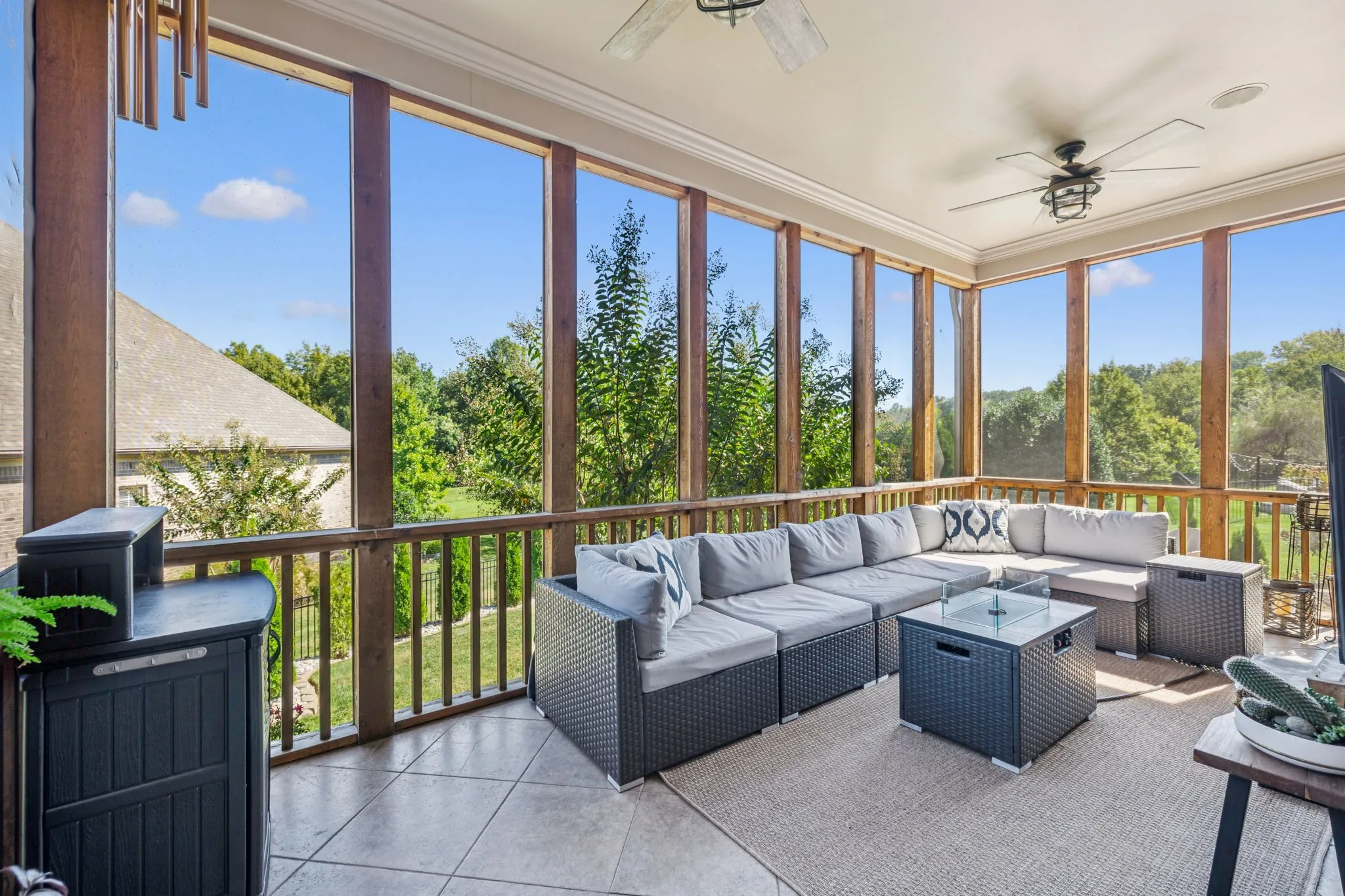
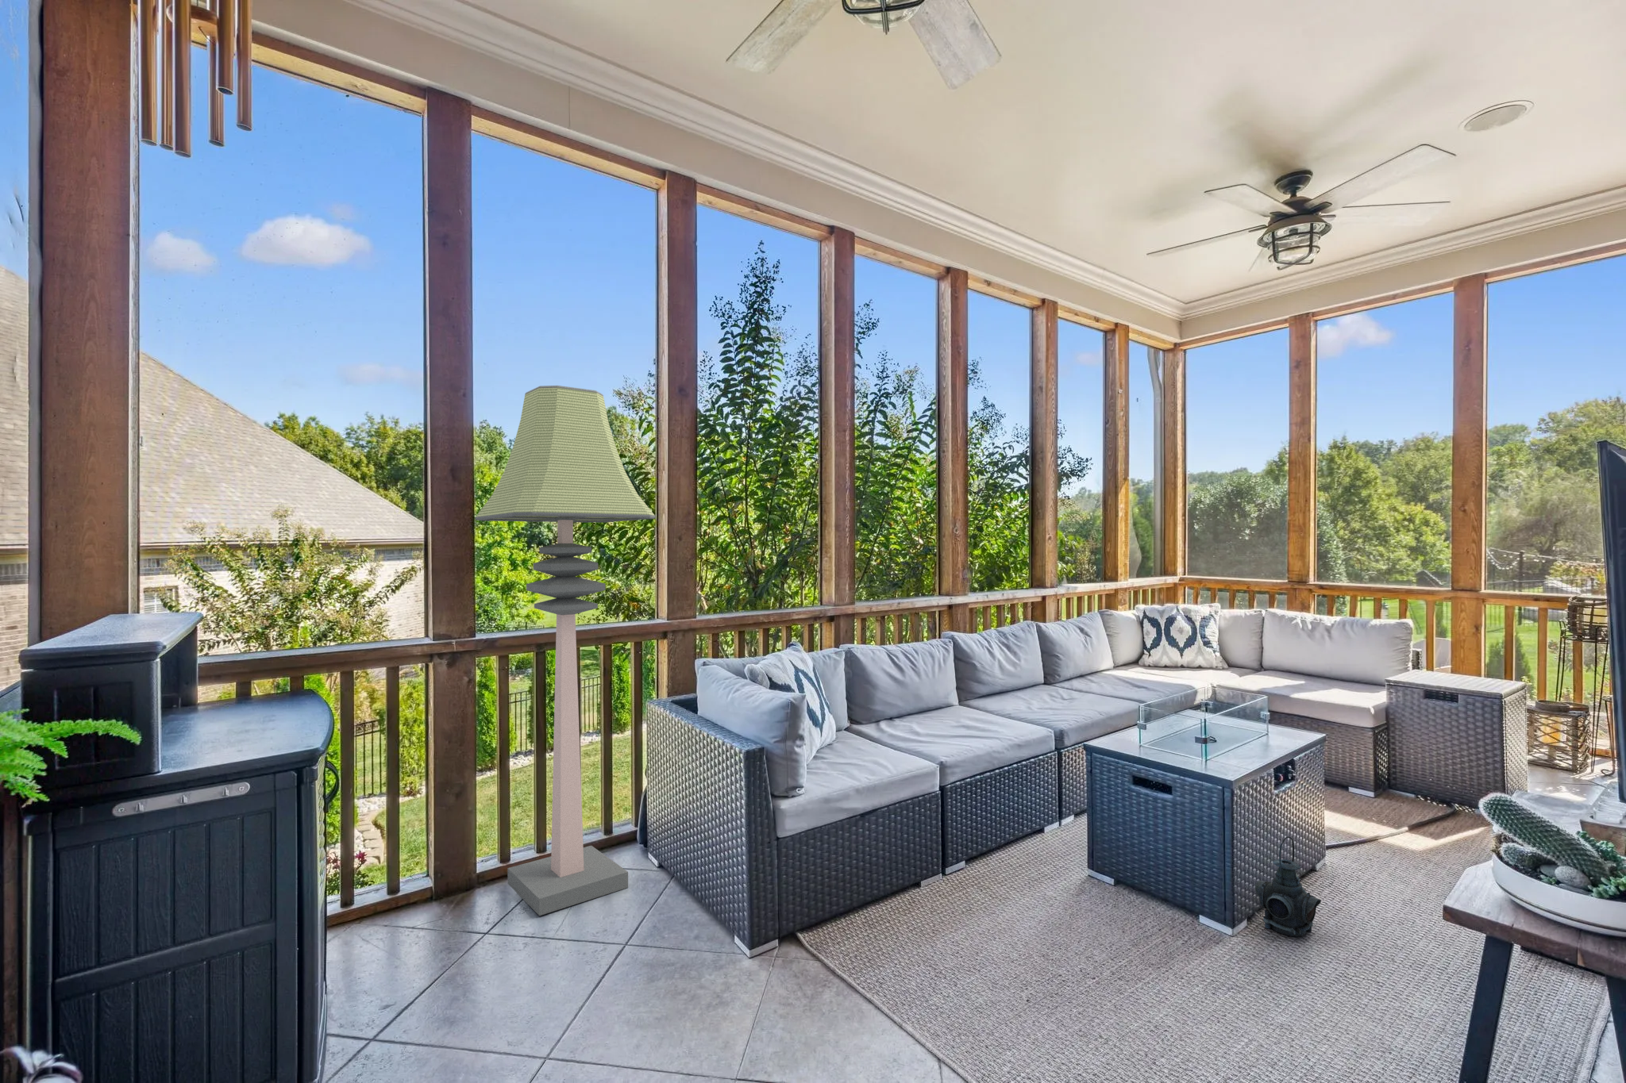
+ floor lamp (566, 638)
+ lantern (1288, 882)
